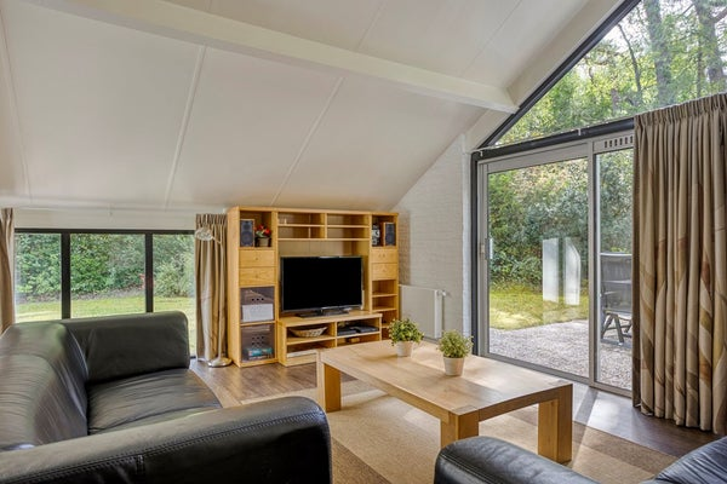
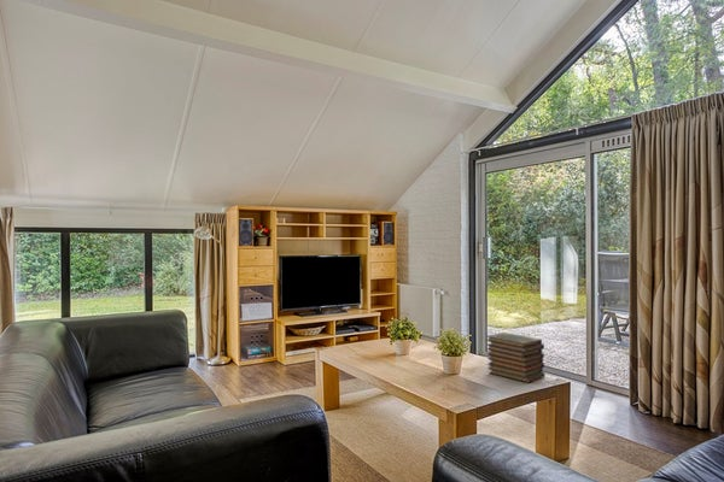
+ book stack (514, 355)
